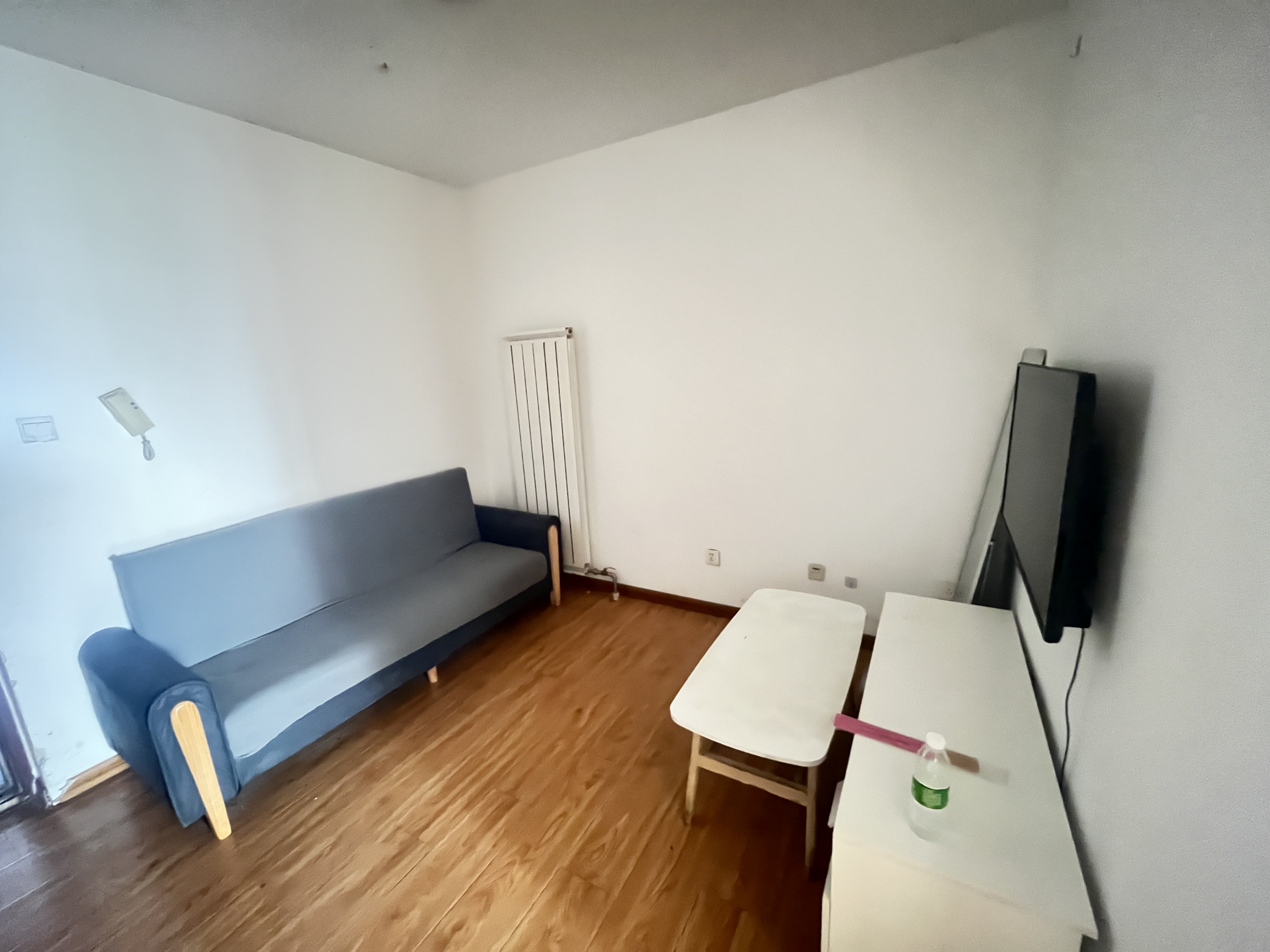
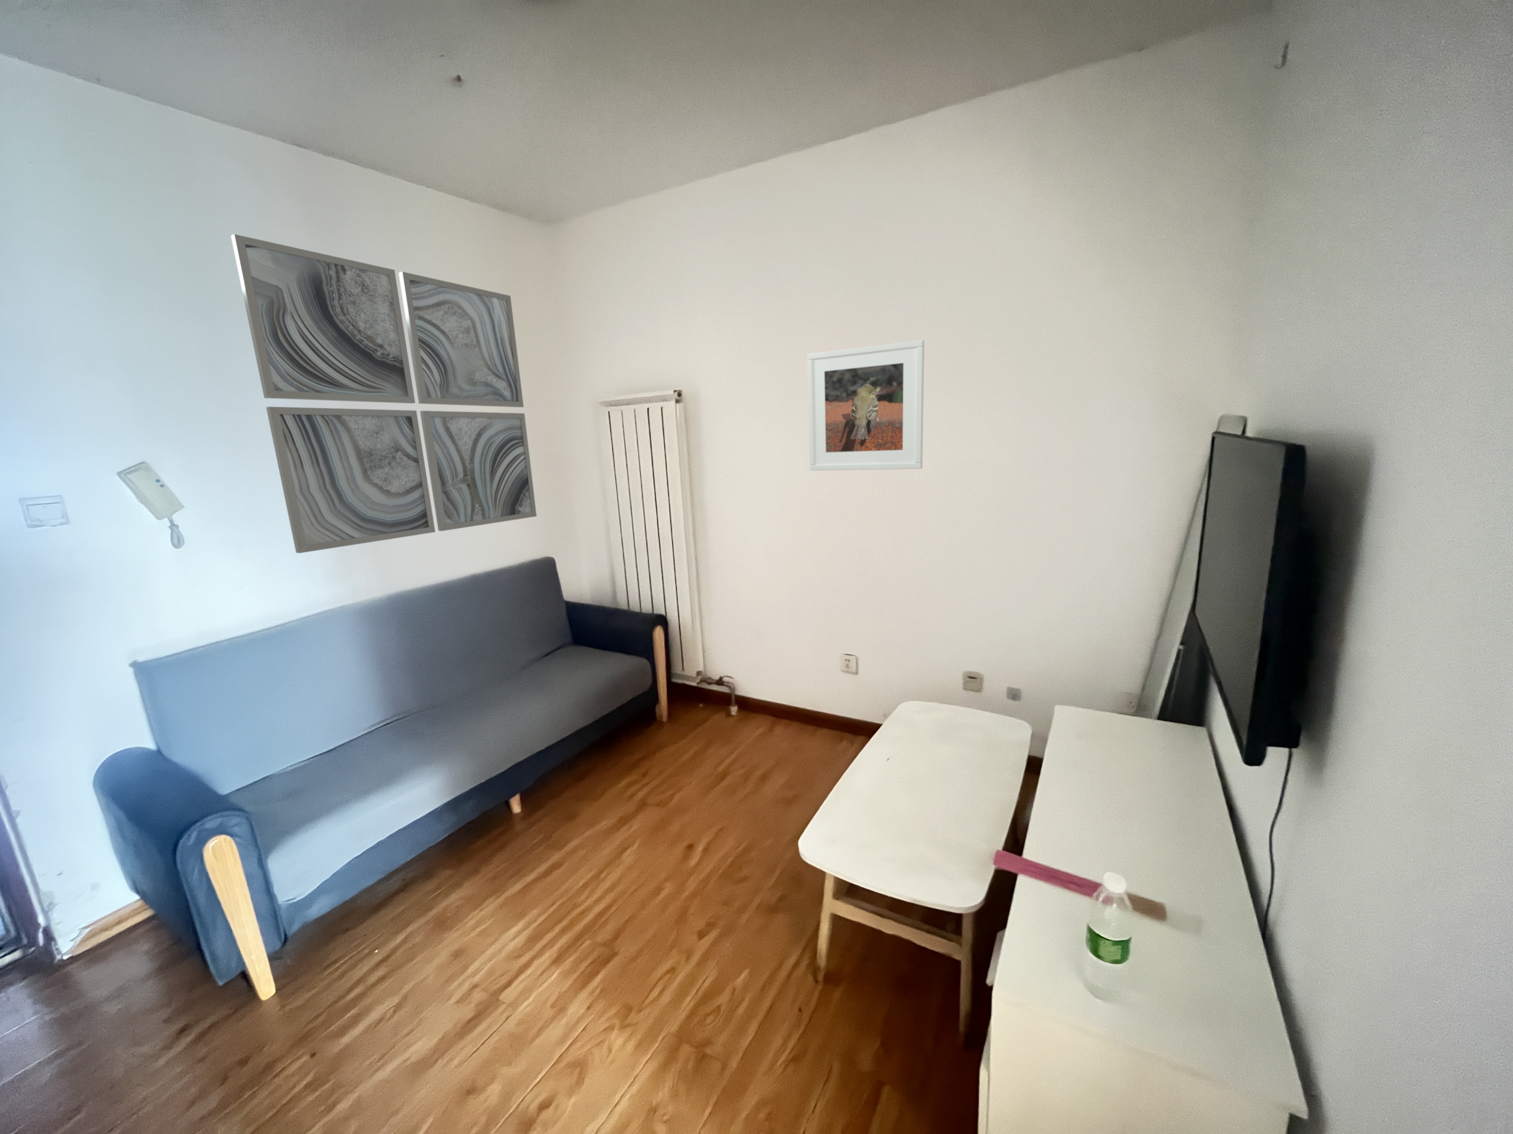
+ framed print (863, 410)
+ wall art (419, 404)
